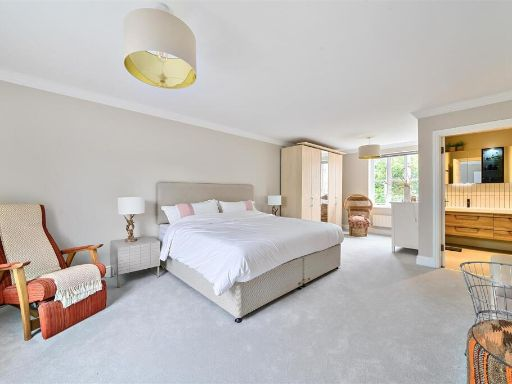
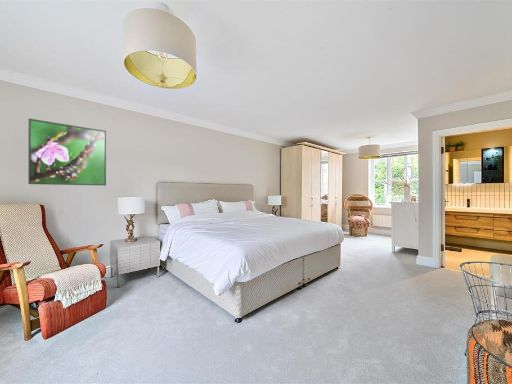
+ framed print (70, 155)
